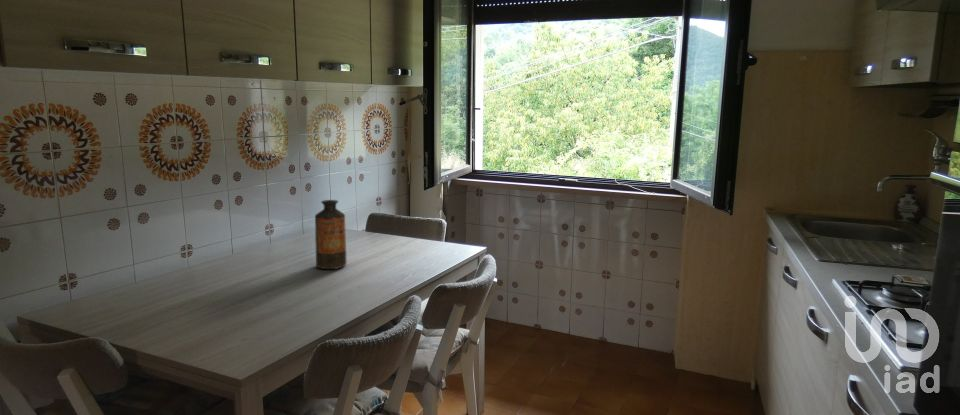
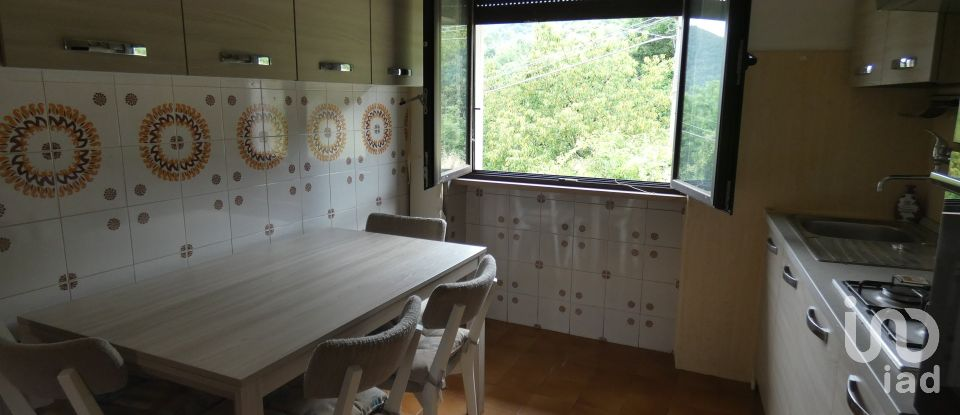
- bottle (330, 233)
